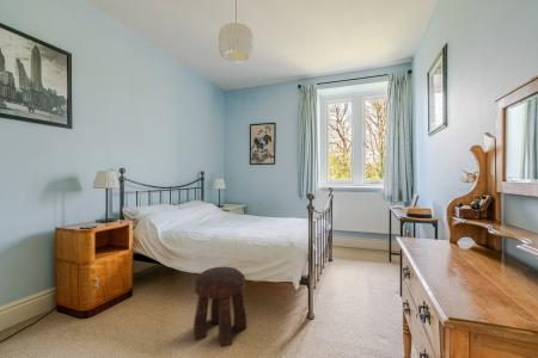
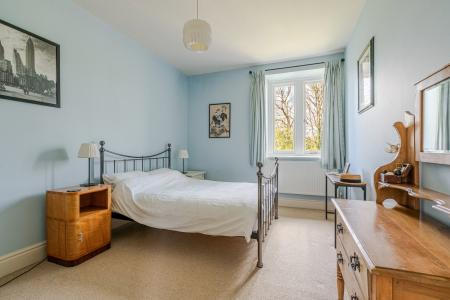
- stool (220, 301)
